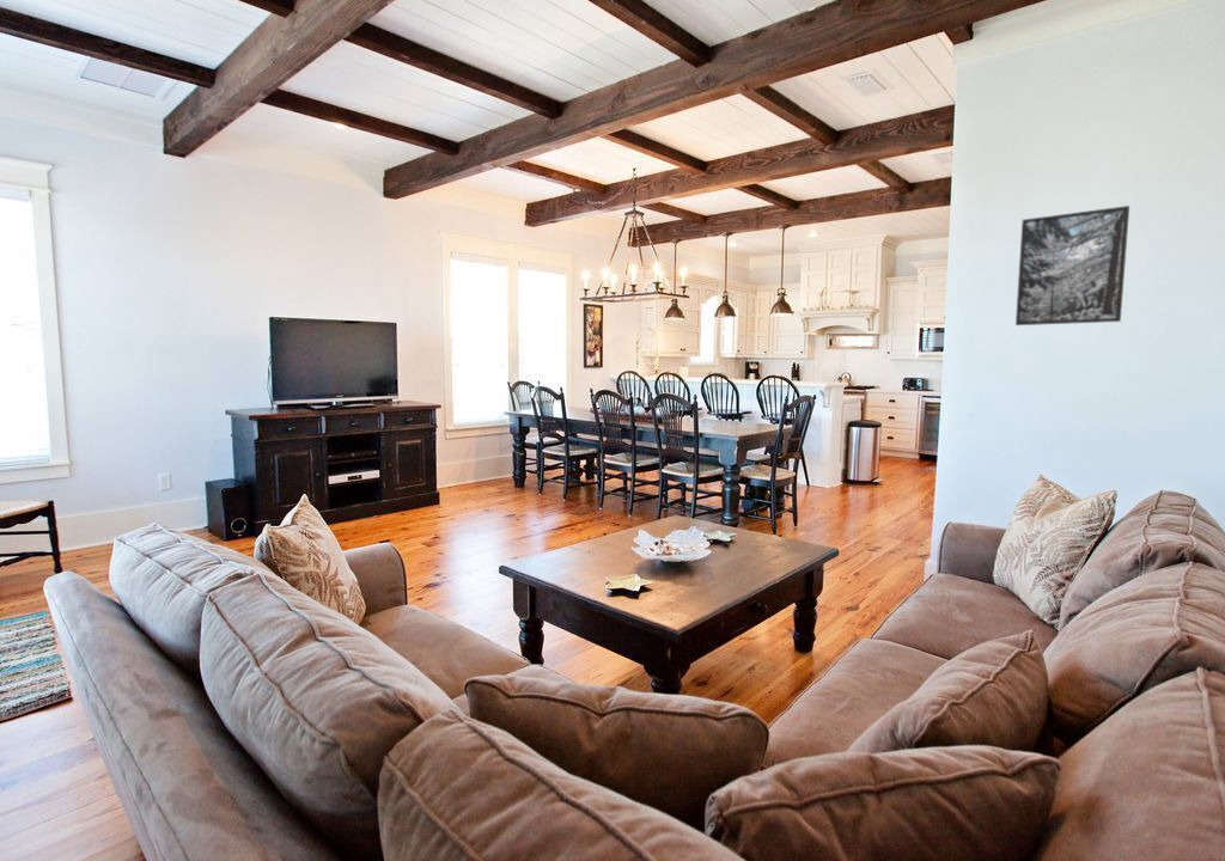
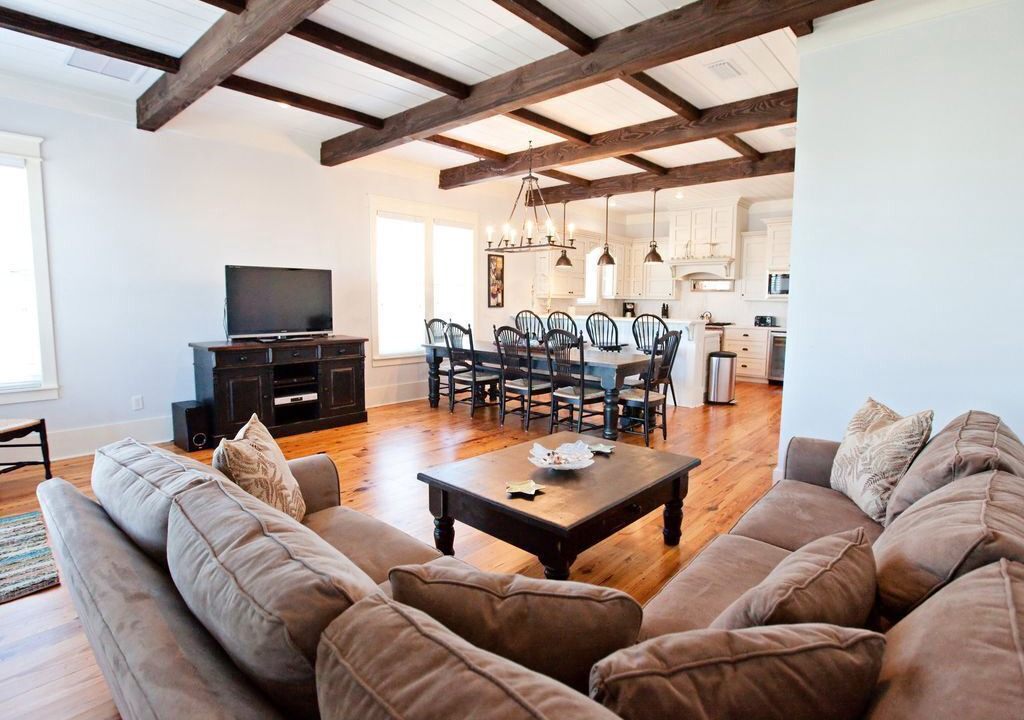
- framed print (1069, 268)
